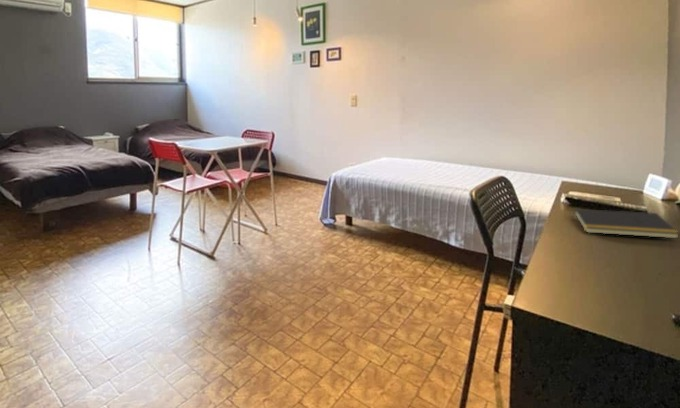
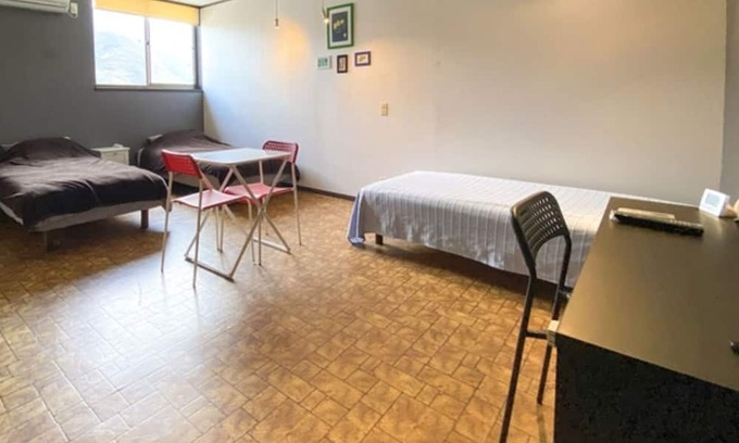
- notepad (622, 222)
